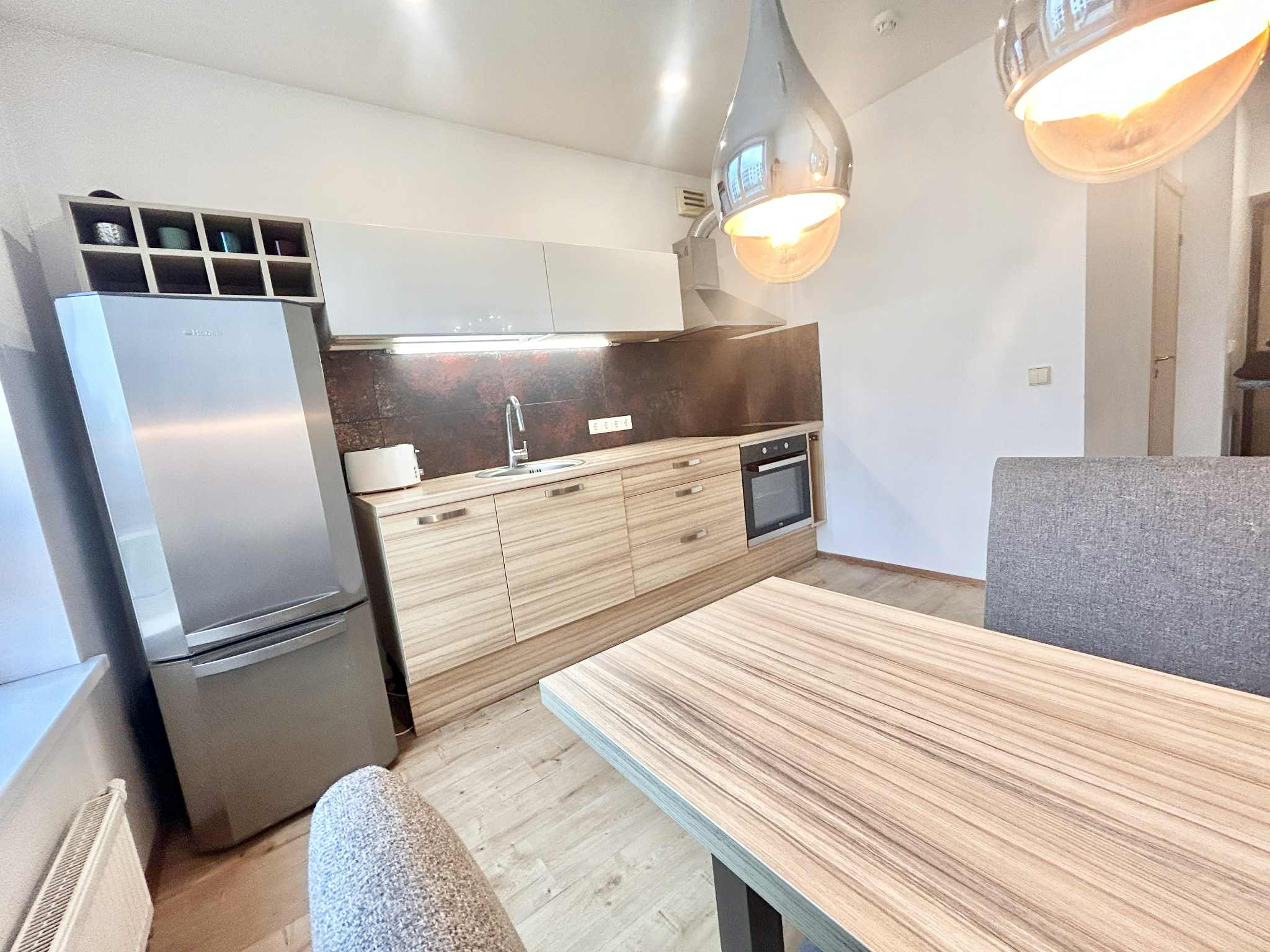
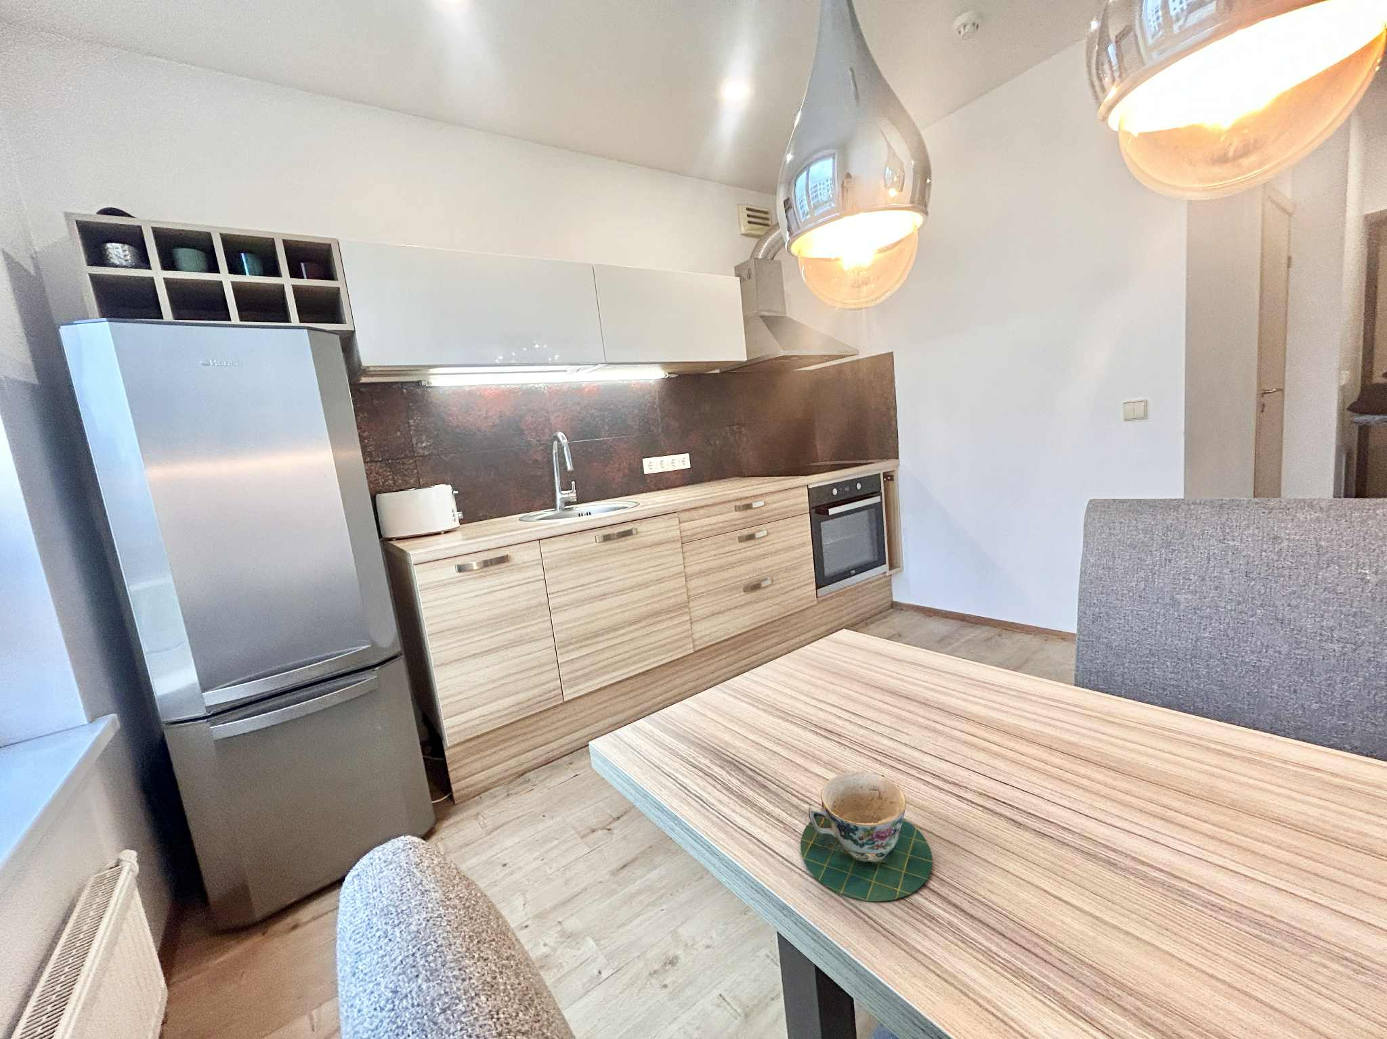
+ teacup (862, 821)
